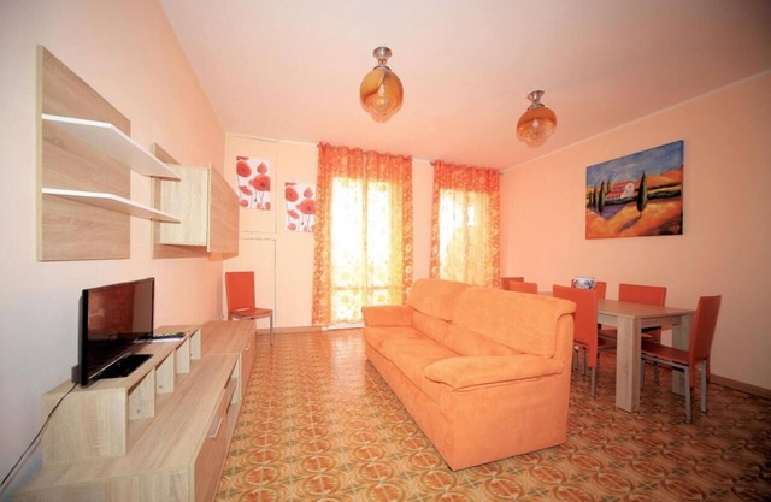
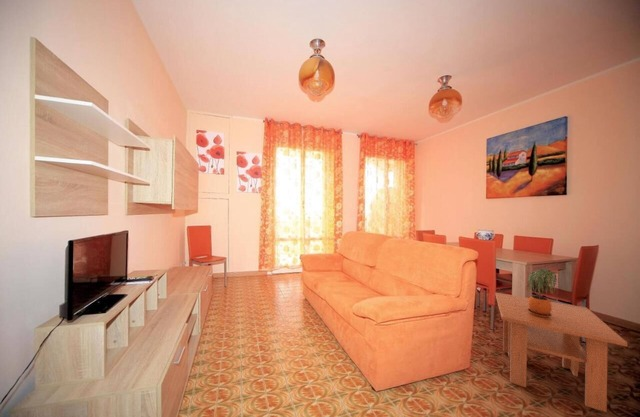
+ potted plant (542, 291)
+ coffee table (546, 344)
